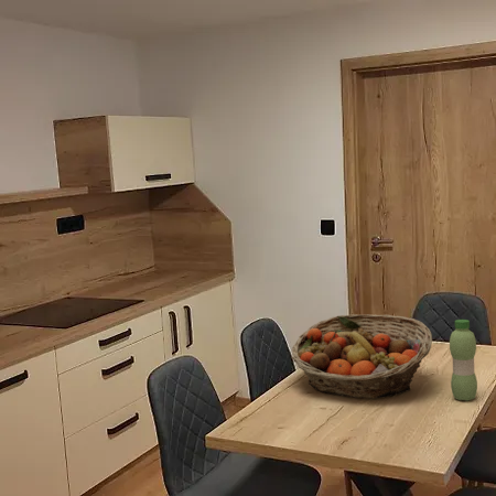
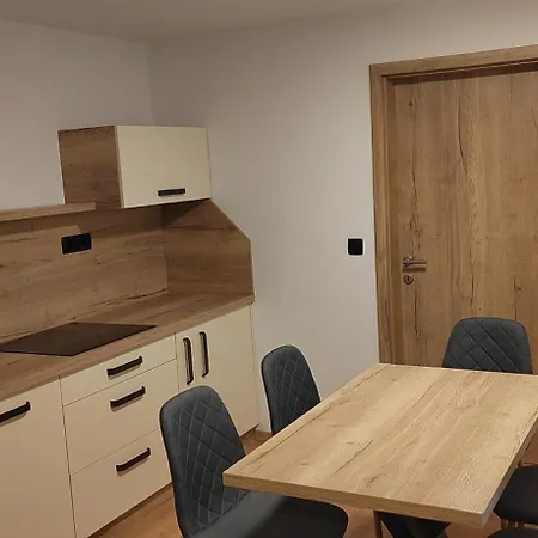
- fruit basket (360, 354)
- water bottle (463, 359)
